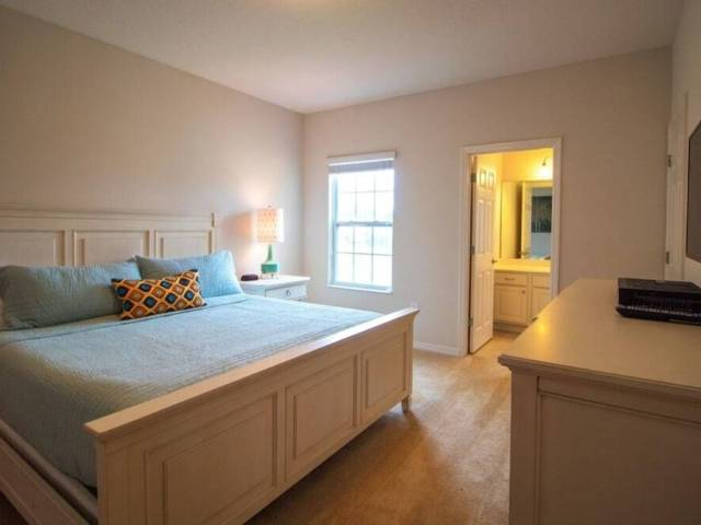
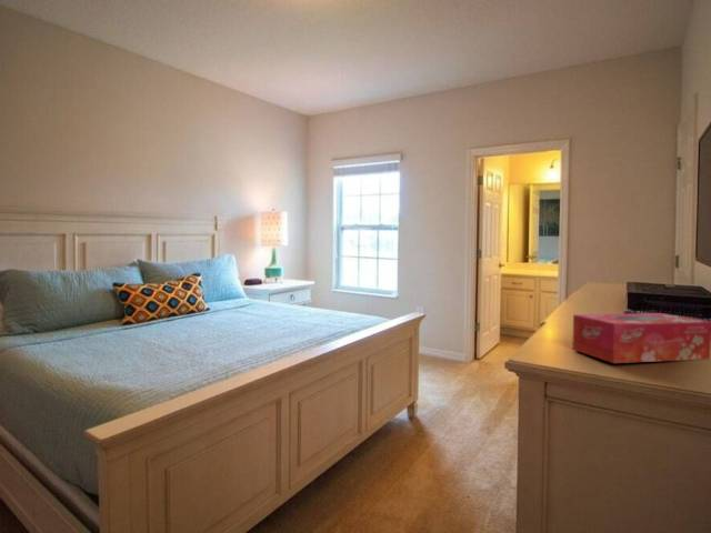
+ tissue box (639, 335)
